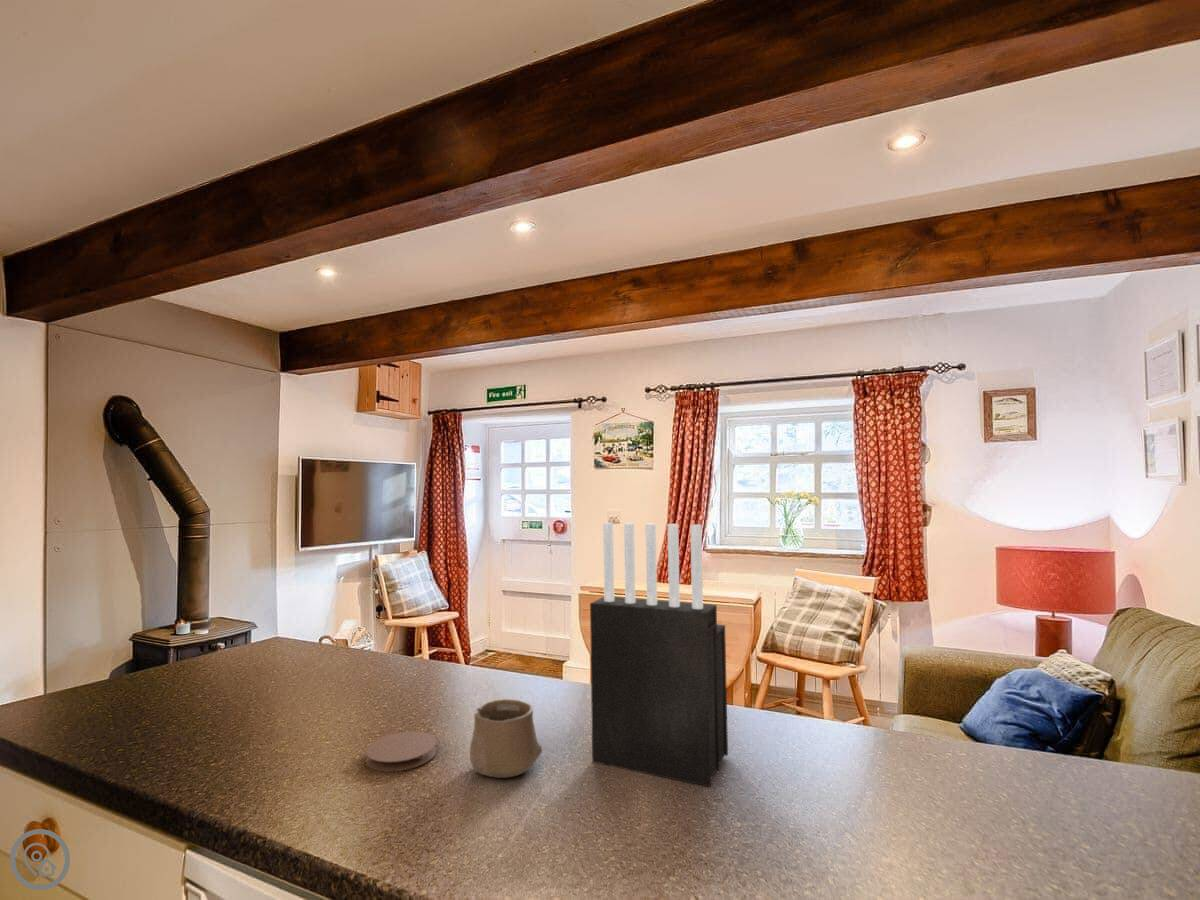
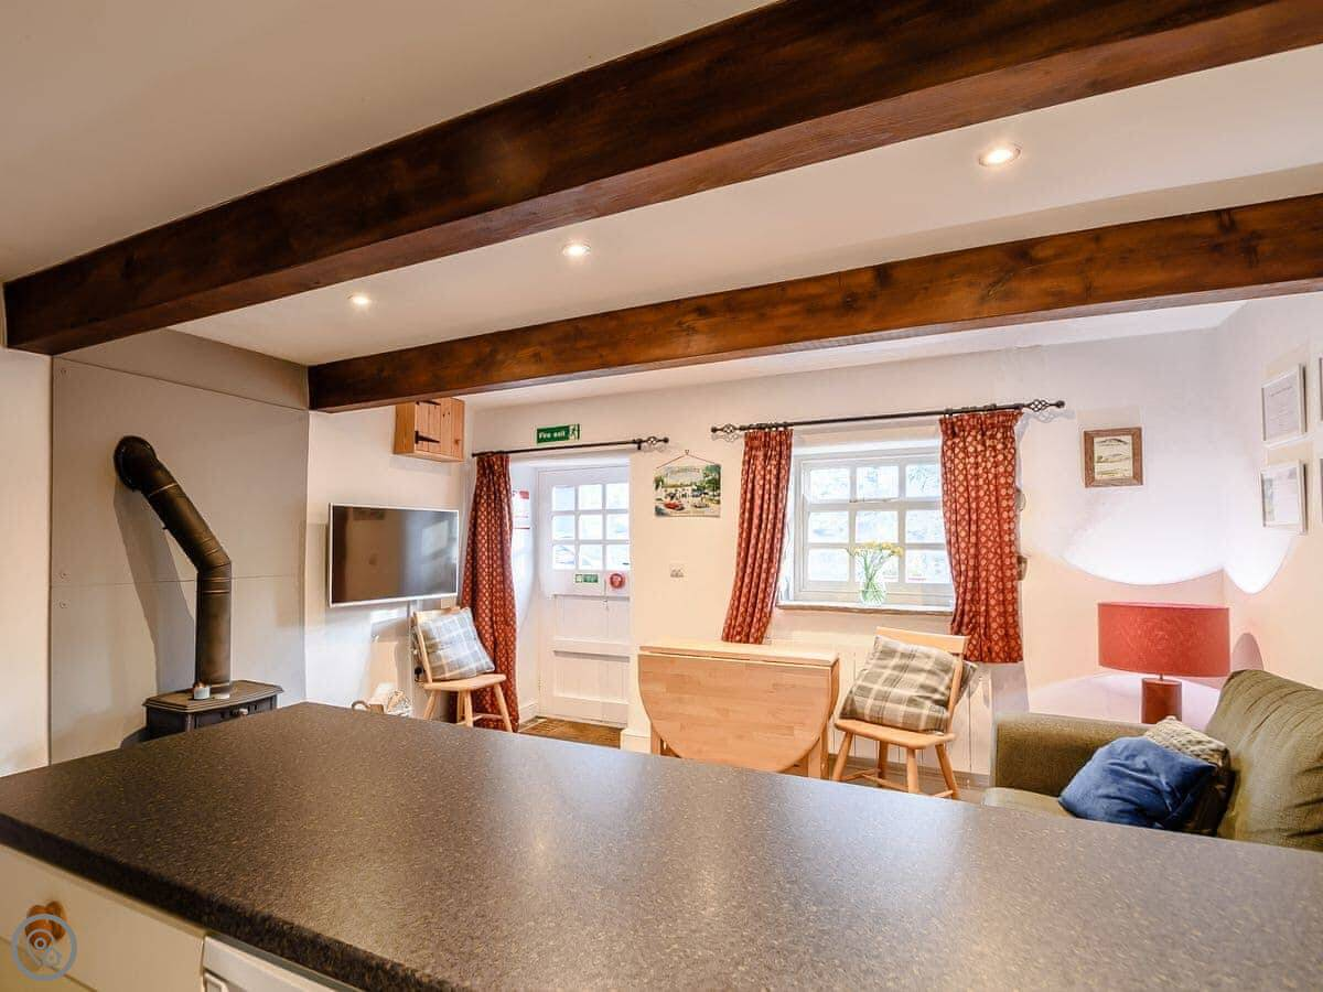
- knife block (661, 637)
- coaster (401, 750)
- cup (504, 739)
